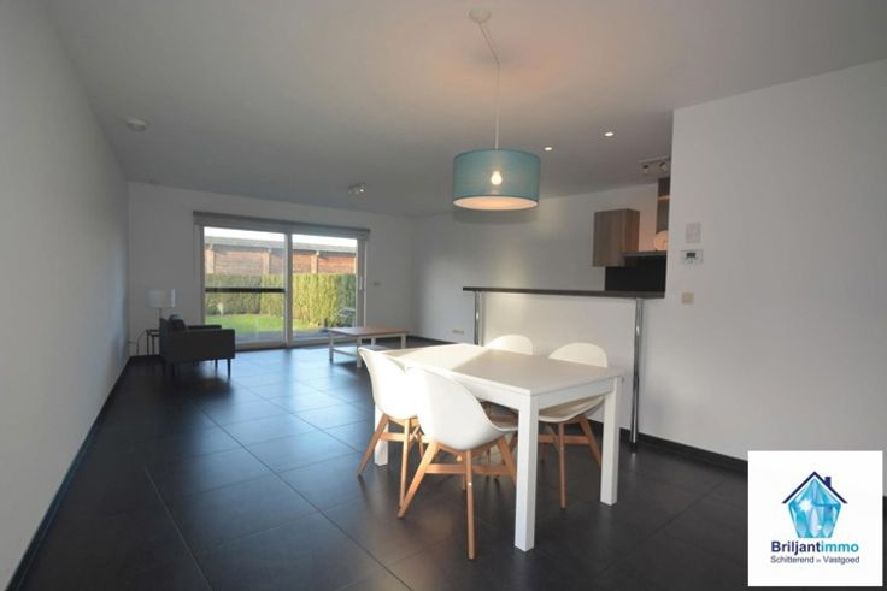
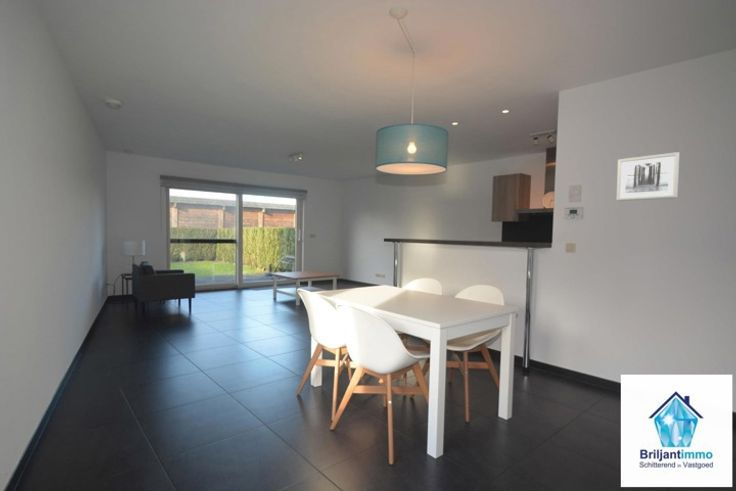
+ wall art (646, 177)
